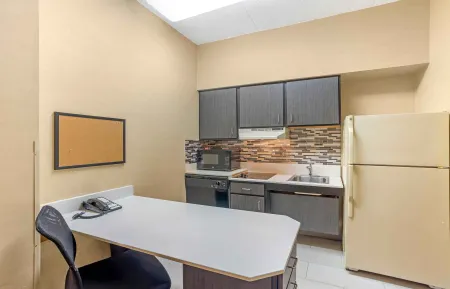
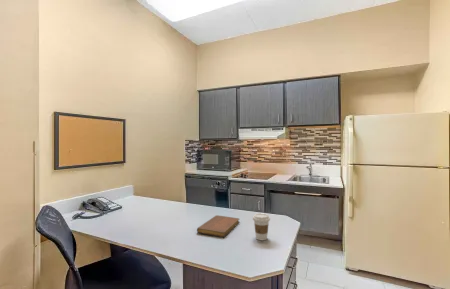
+ notebook (219, 224)
+ coffee cup (261, 226)
